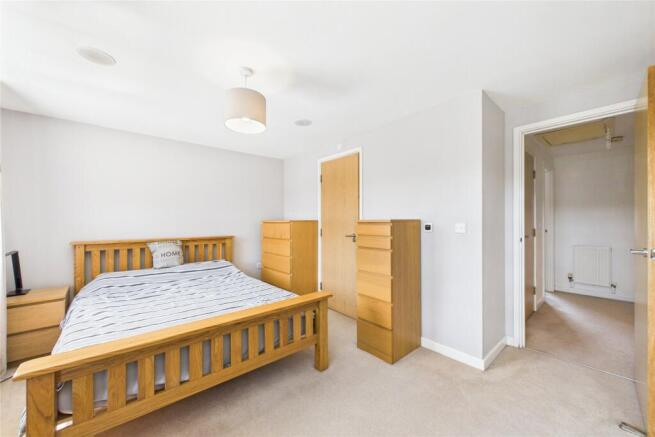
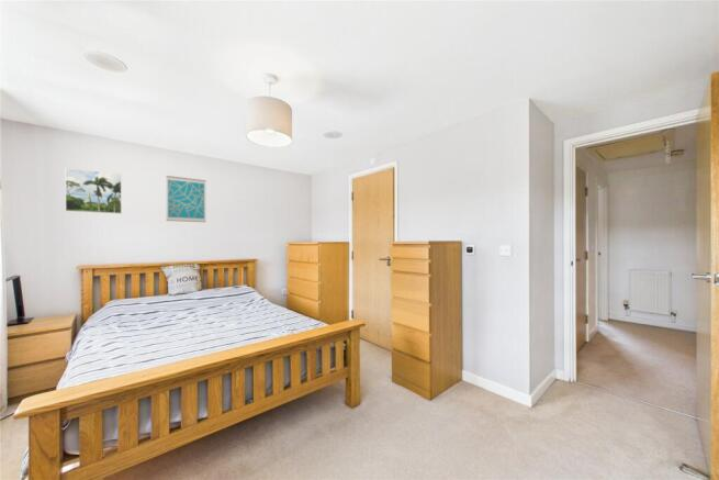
+ wall art (187, 199)
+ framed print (94, 191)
